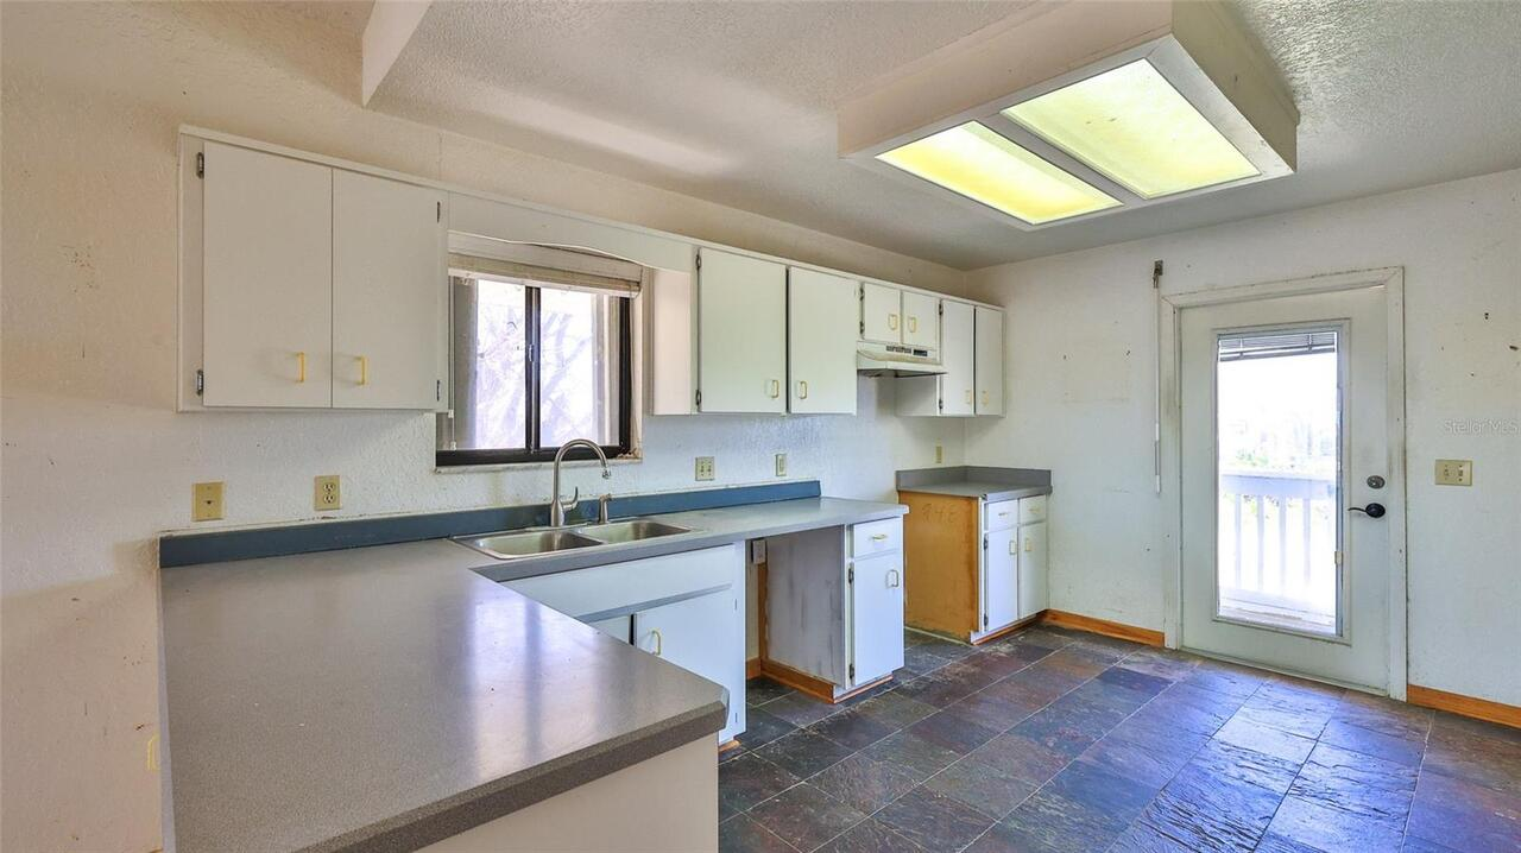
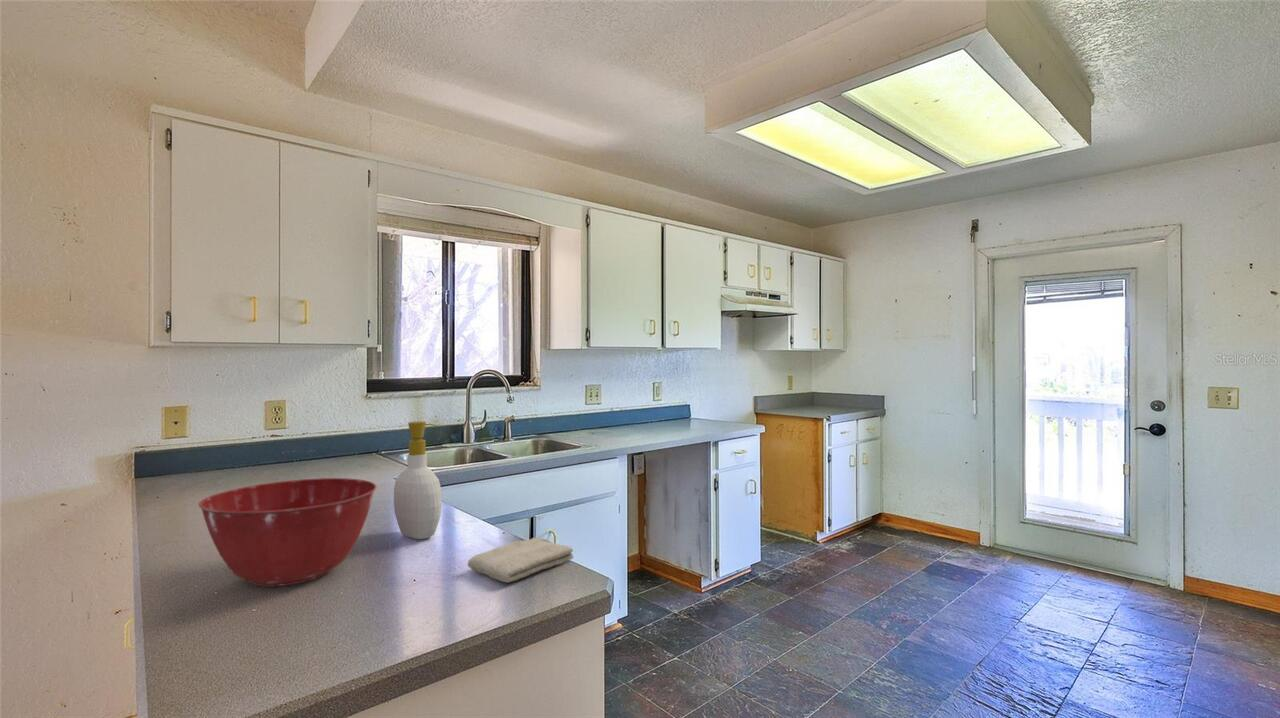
+ washcloth (523, 557)
+ mixing bowl (294, 532)
+ soap bottle (419, 478)
